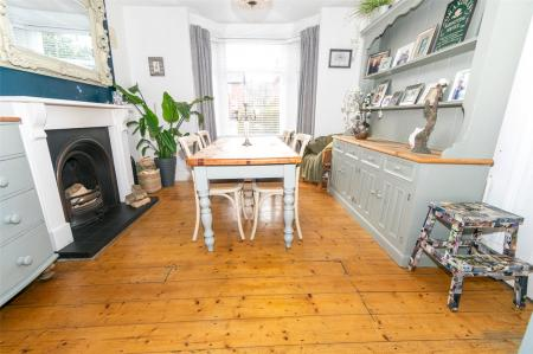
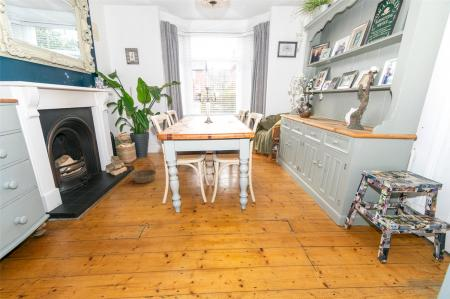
+ basket (143, 169)
